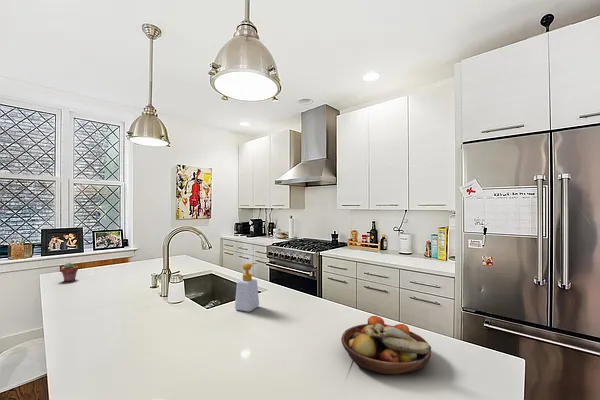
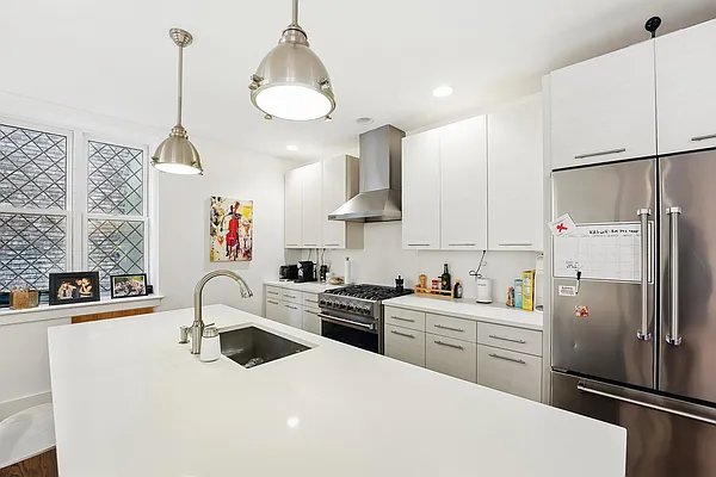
- soap bottle (249, 284)
- potted succulent (69, 271)
- fruit bowl (385, 337)
